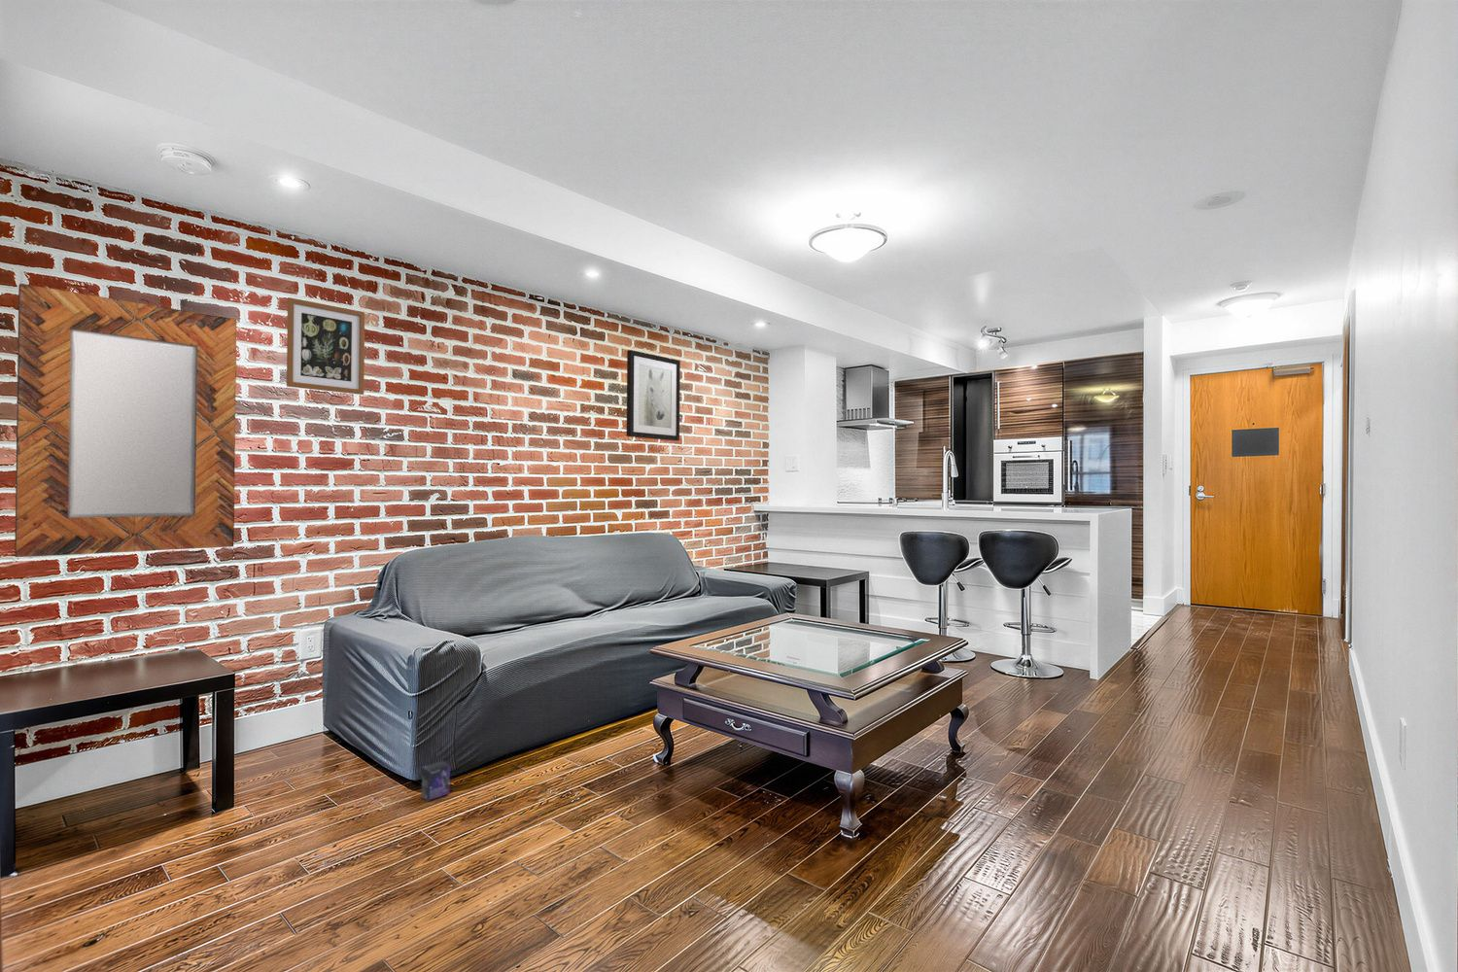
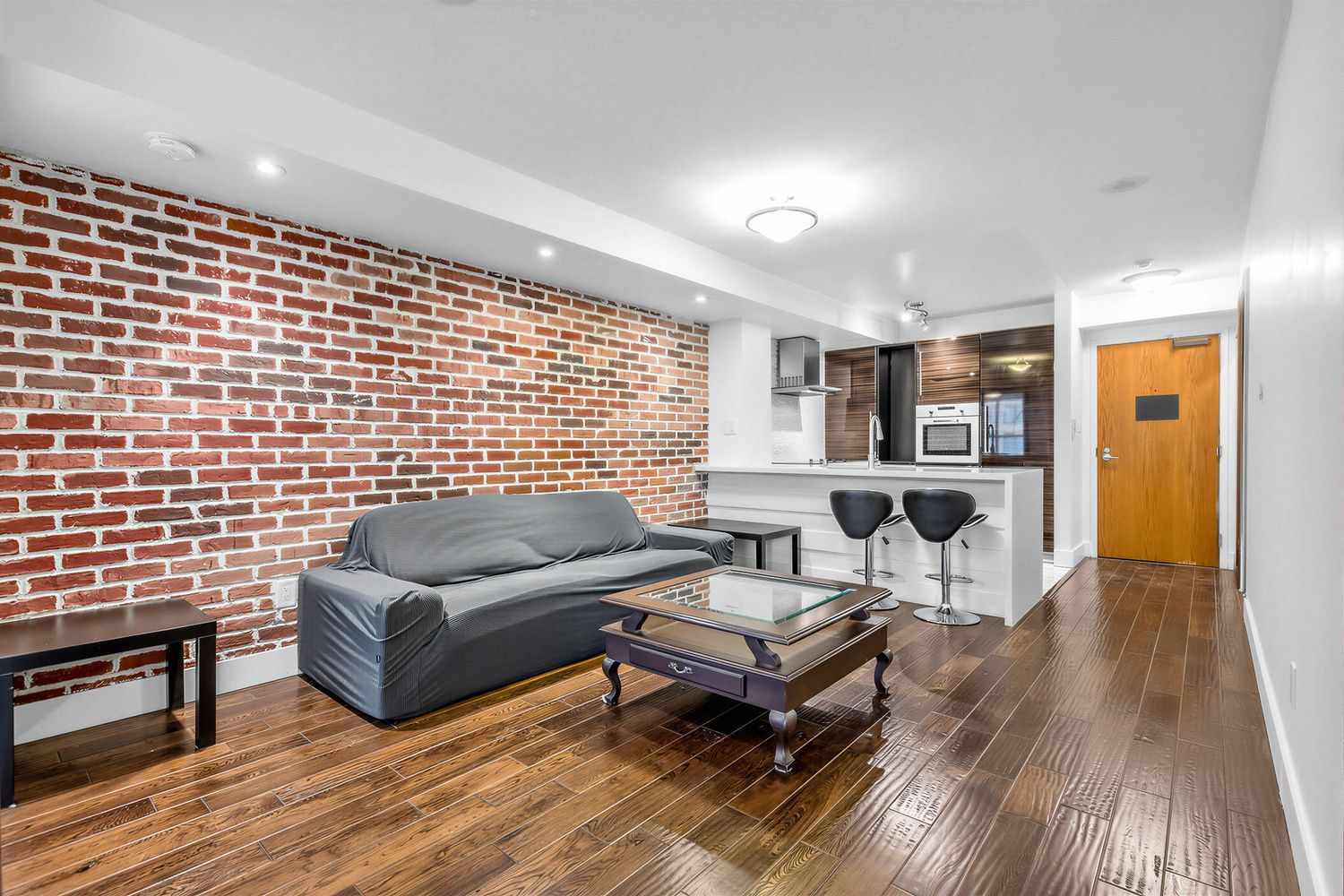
- wall art (327, 347)
- home mirror (136, 426)
- wall art (654, 397)
- box (435, 780)
